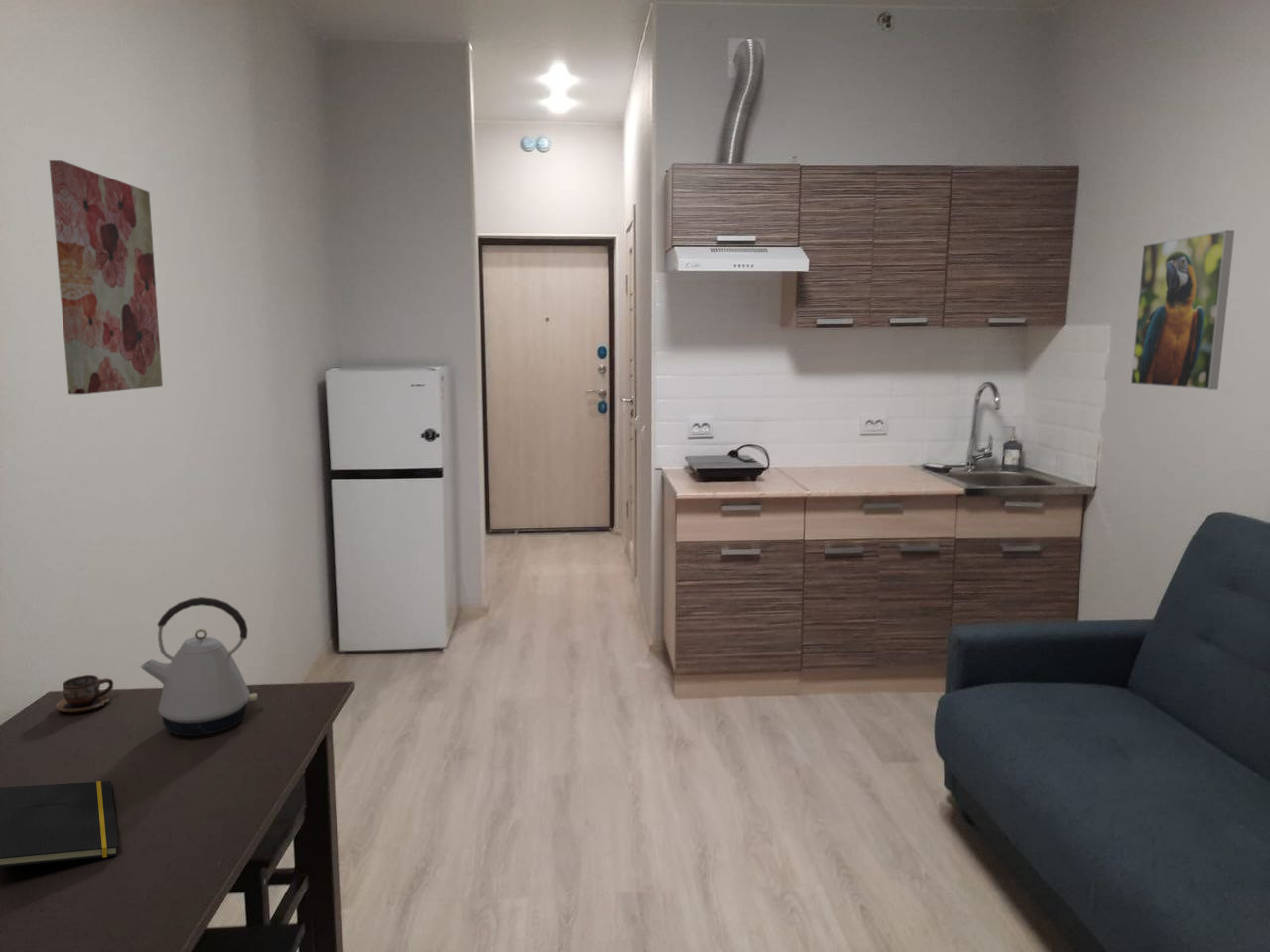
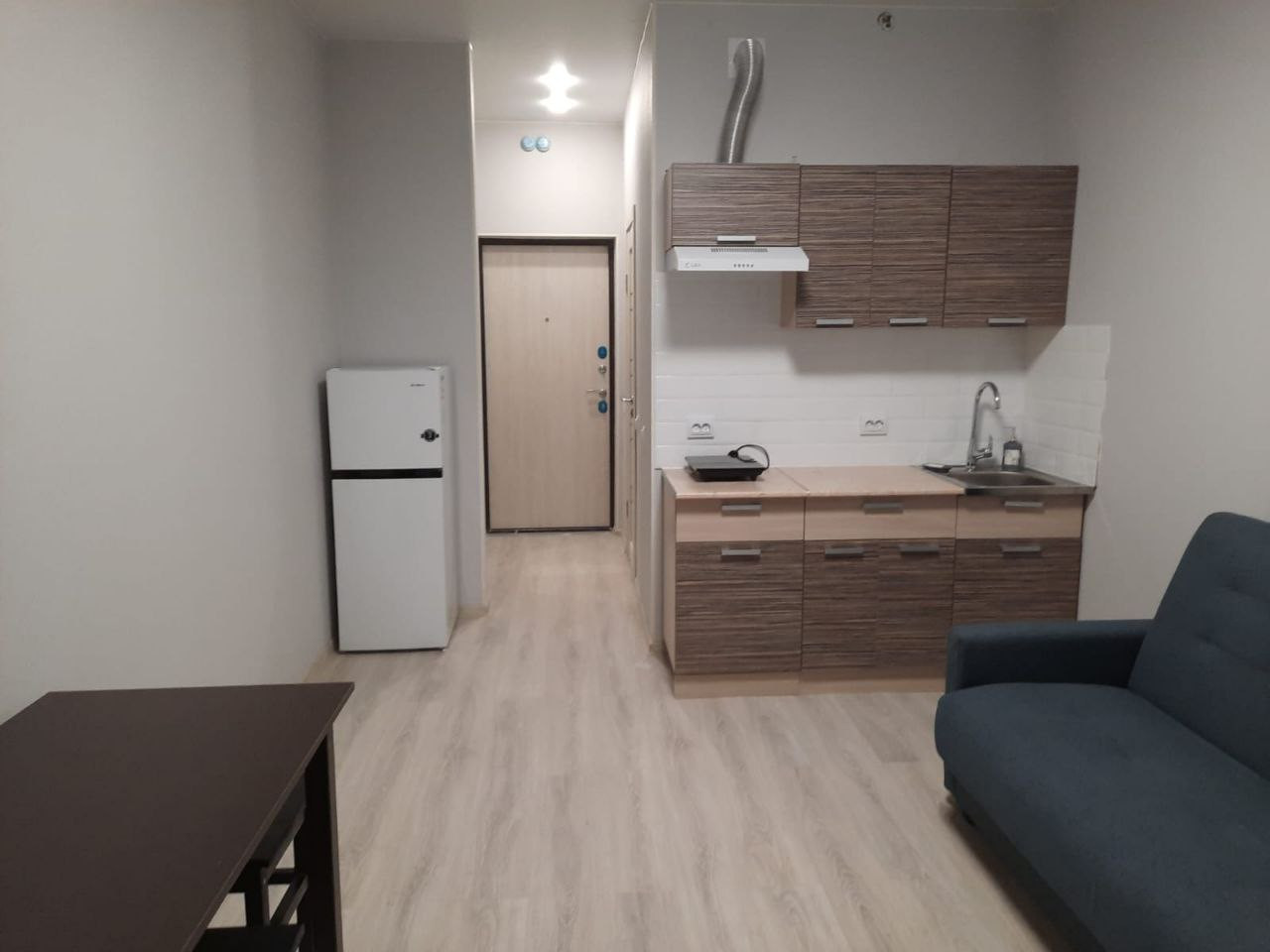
- wall art (111, 285)
- cup (84, 692)
- kettle (198, 661)
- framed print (1179, 312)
- notepad (52, 820)
